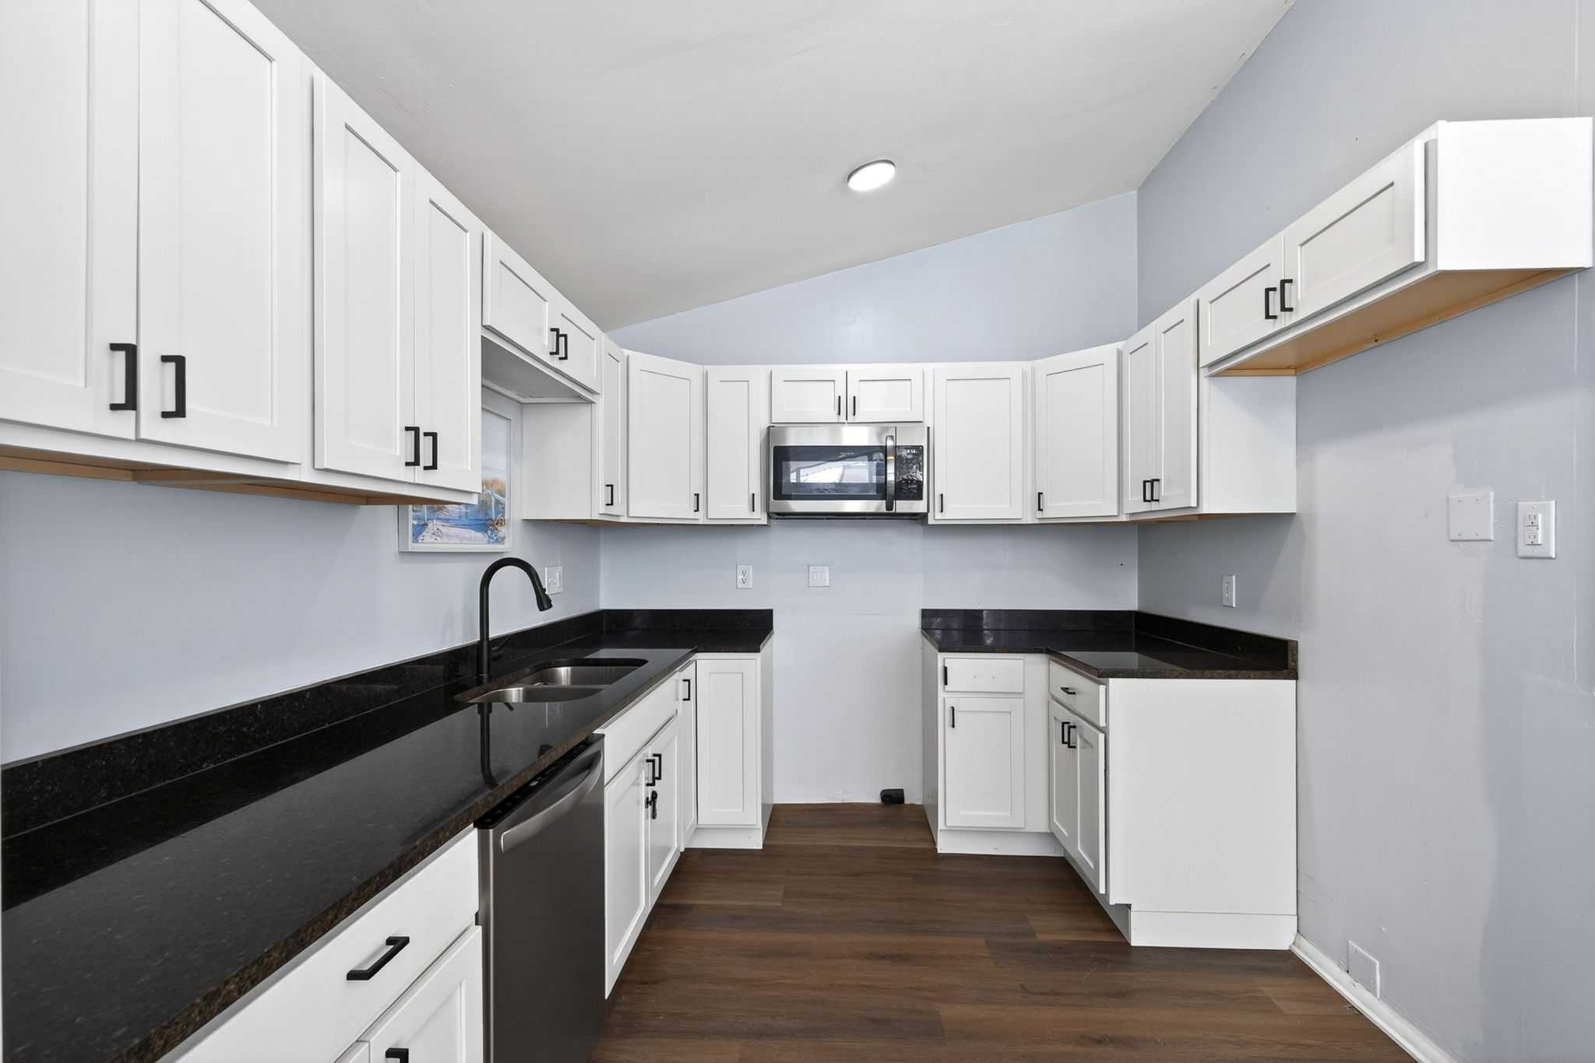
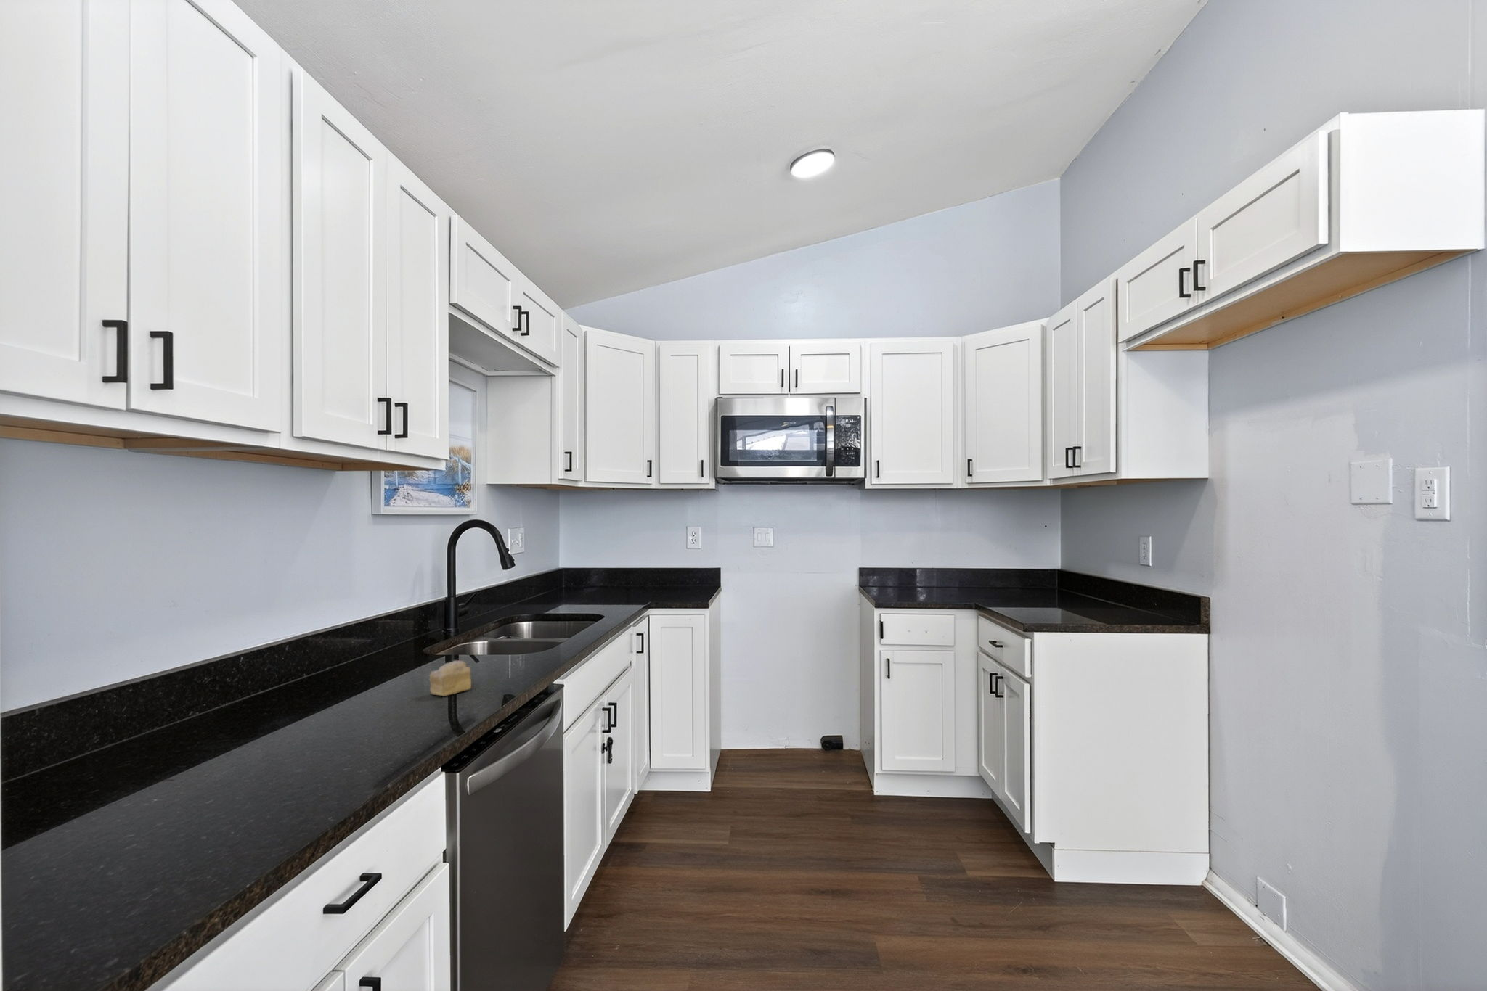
+ cake slice (450, 677)
